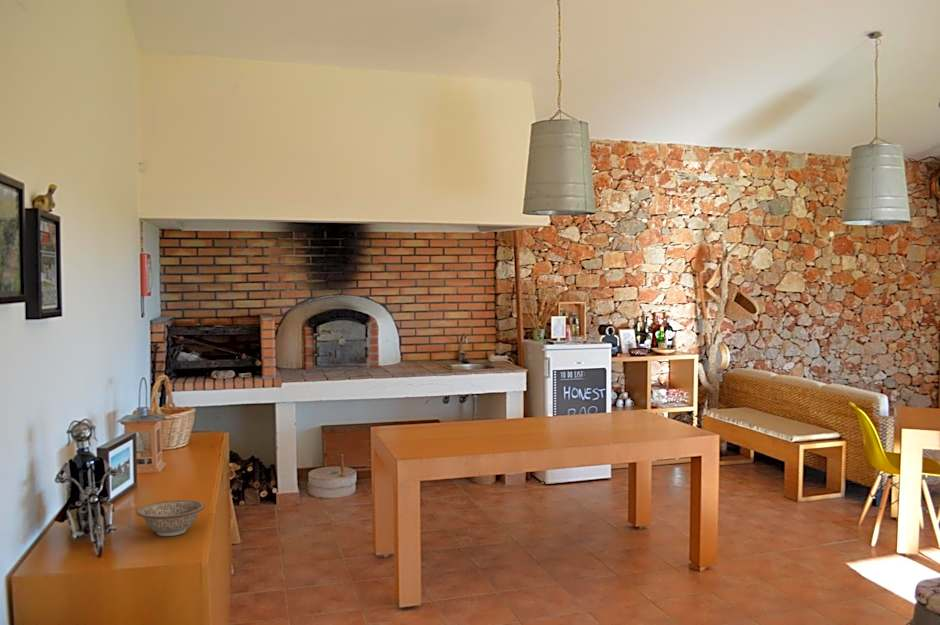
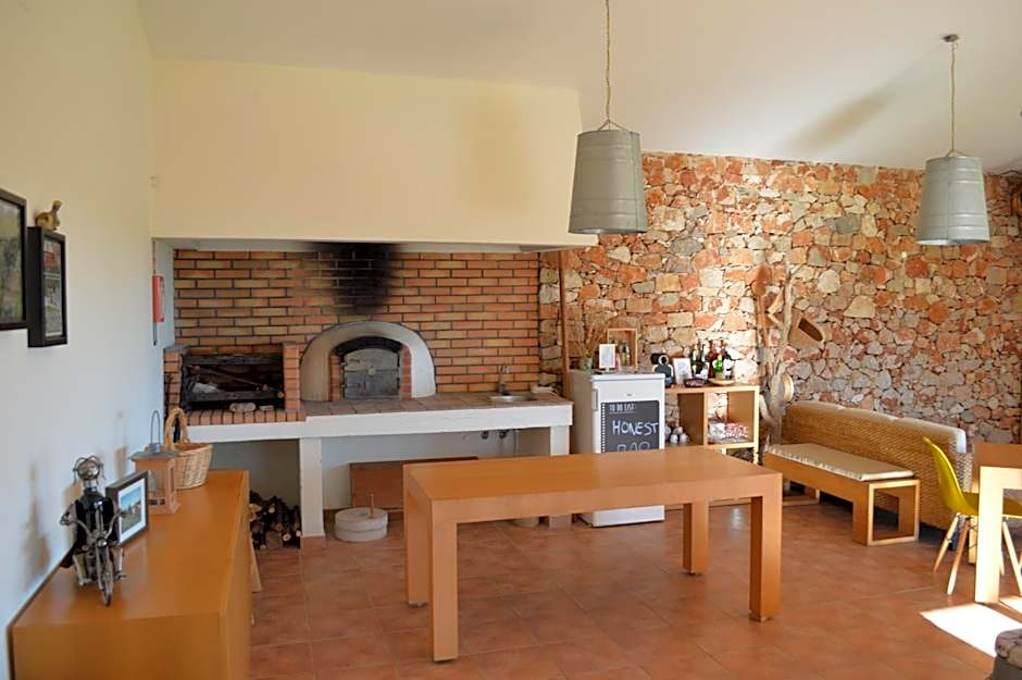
- decorative bowl (171, 520)
